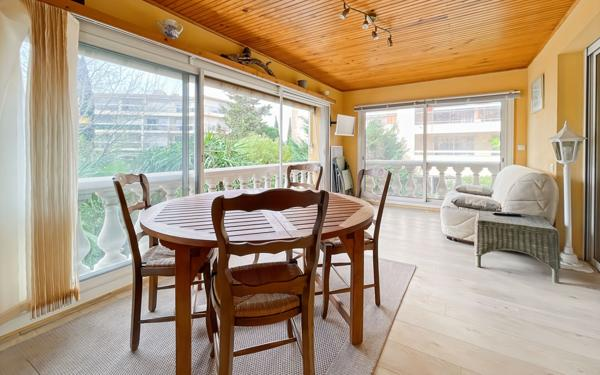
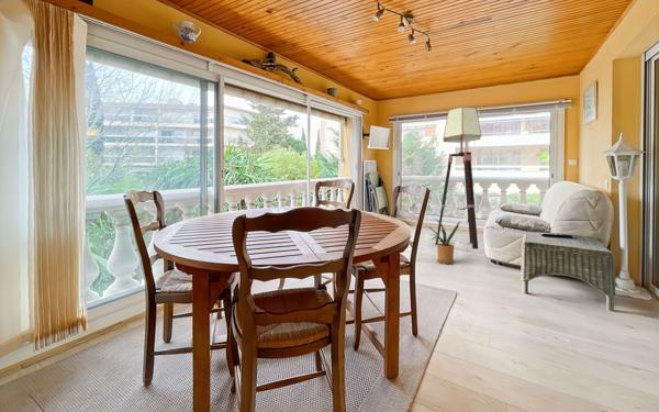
+ floor lamp (465, 177)
+ house plant (444, 240)
